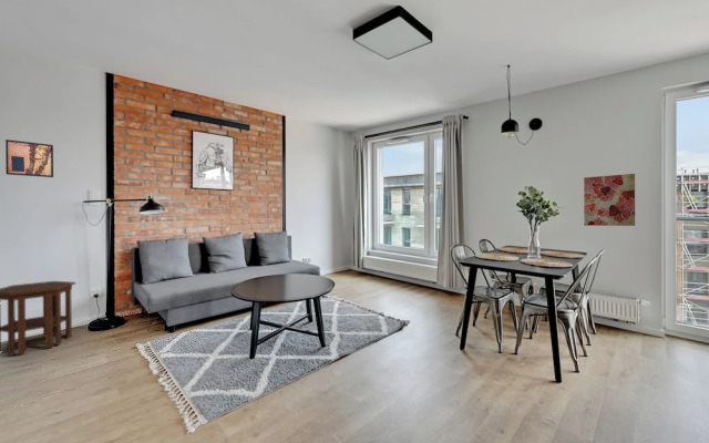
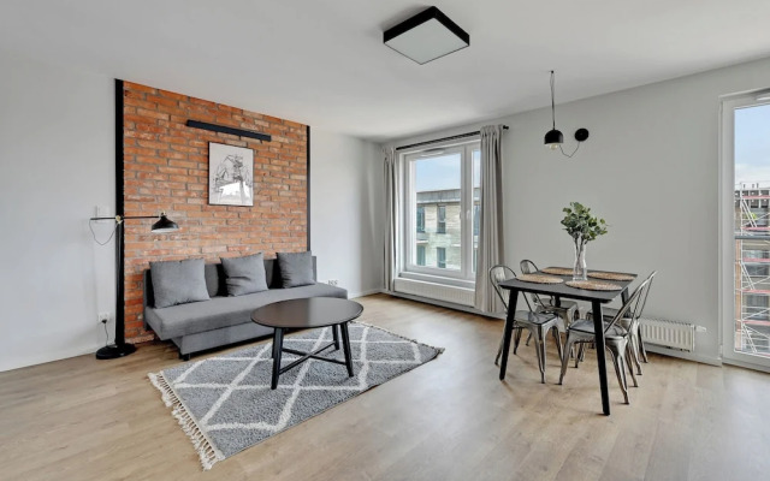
- wall art (30, 158)
- side table (37, 317)
- wall art (608, 200)
